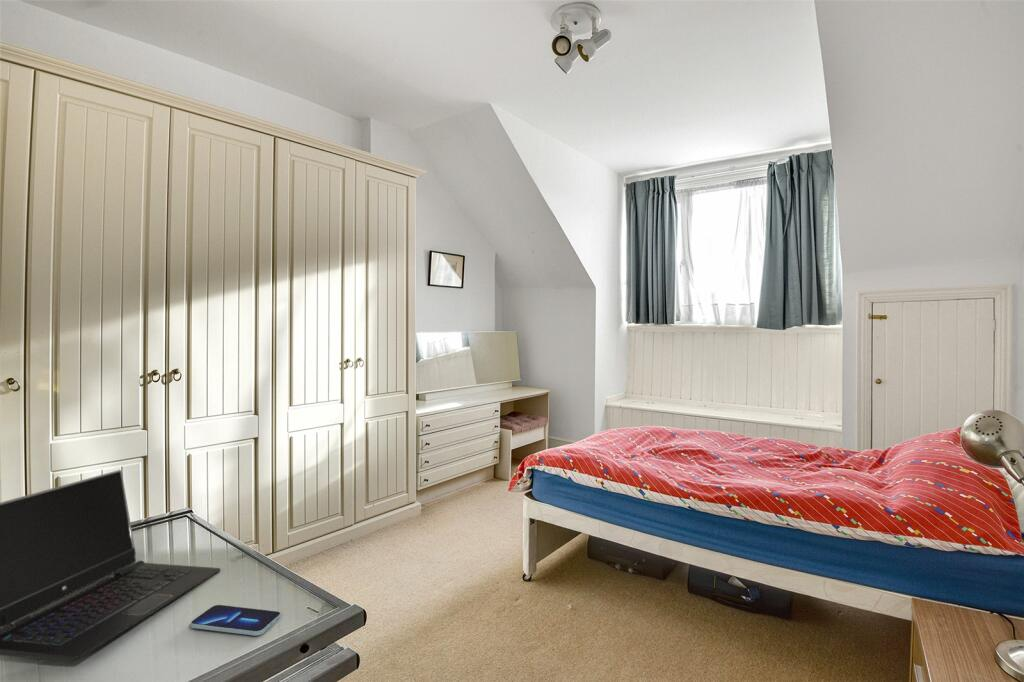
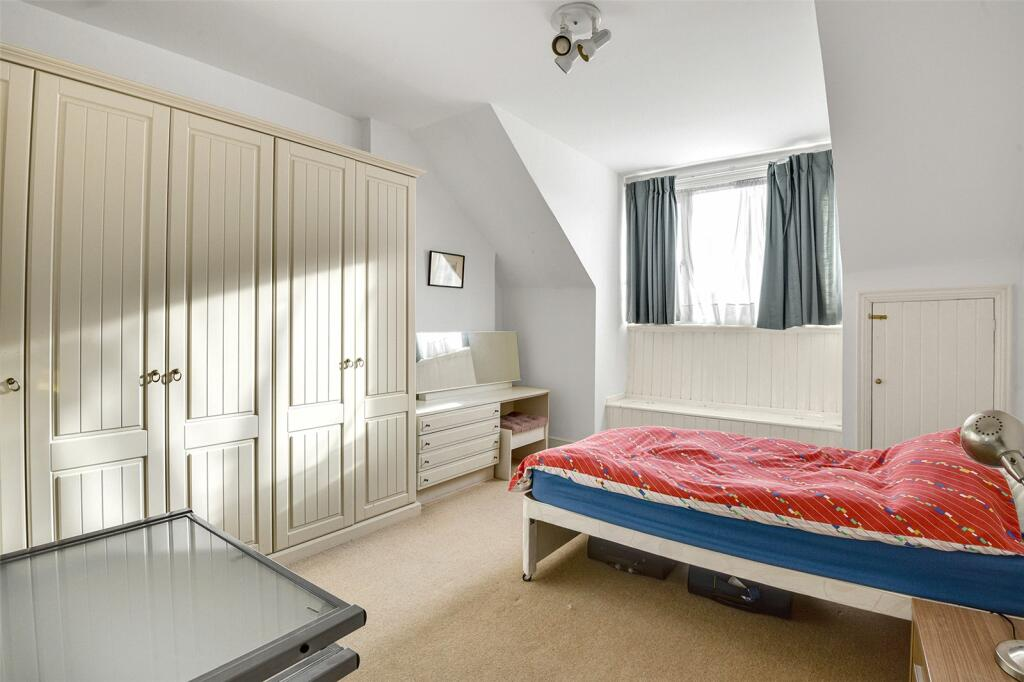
- laptop computer (102, 550)
- smartphone (236, 619)
